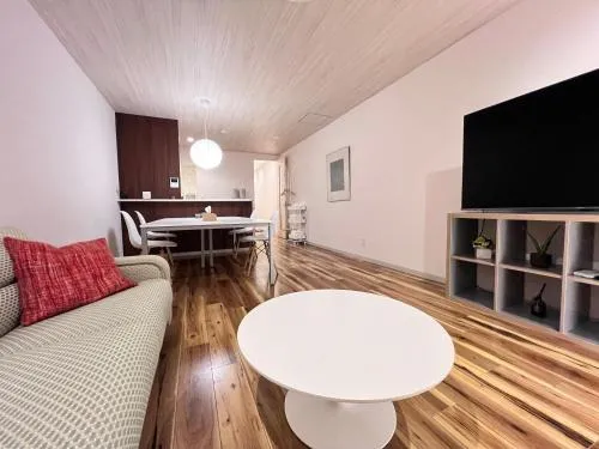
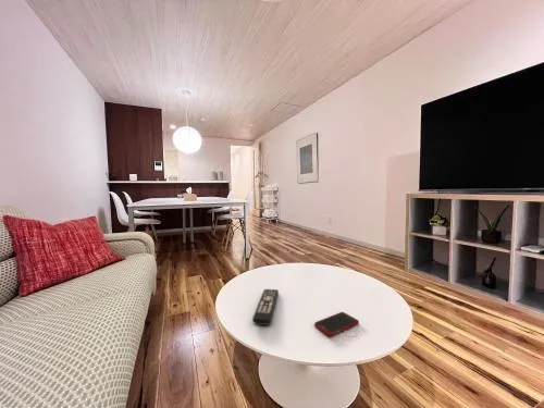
+ remote control (267, 305)
+ cell phone (336, 323)
